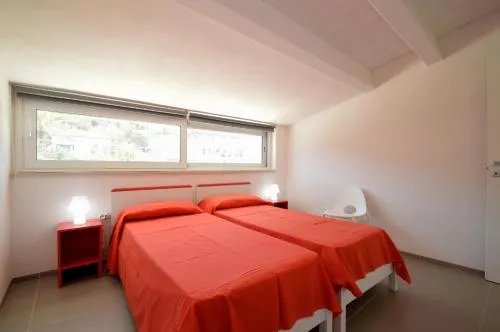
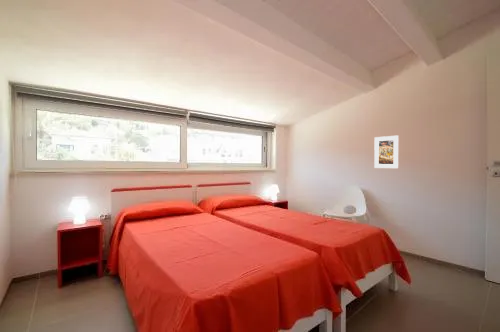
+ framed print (386, 152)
